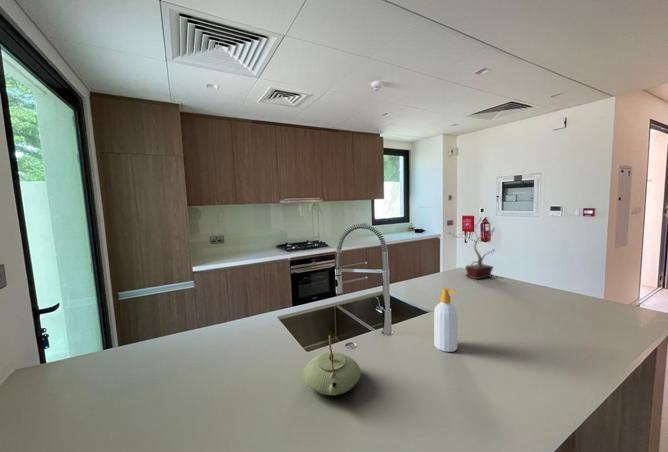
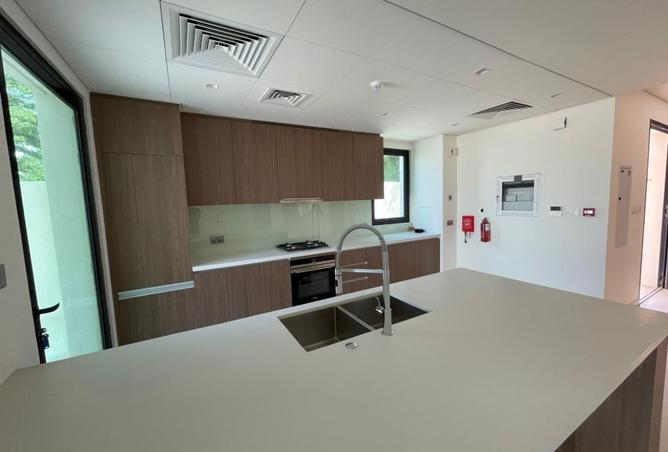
- potted plant (474, 247)
- soap bottle (446, 318)
- teapot (331, 362)
